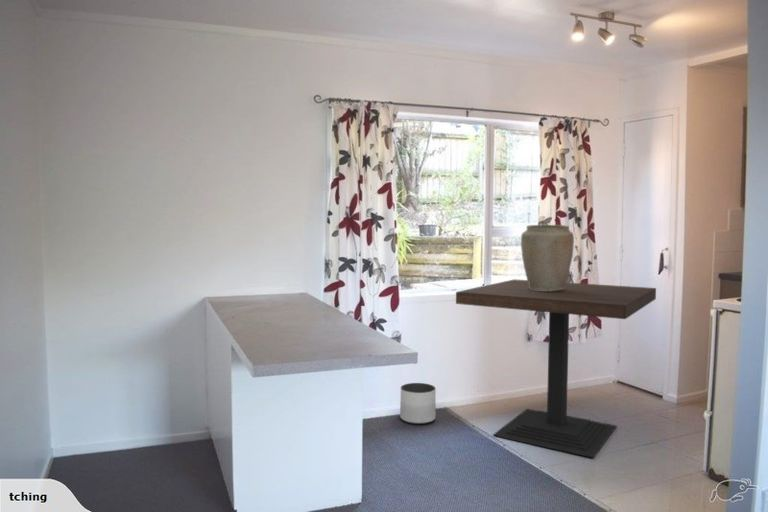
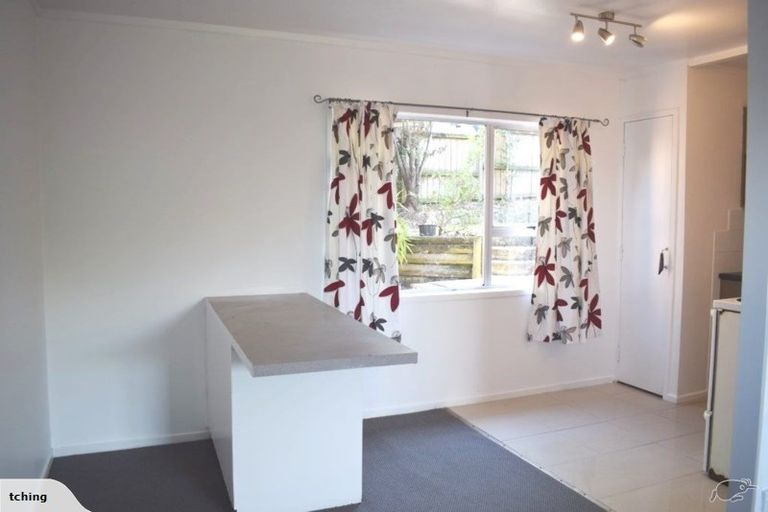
- planter (417, 403)
- vase (546, 257)
- dining table (558, 361)
